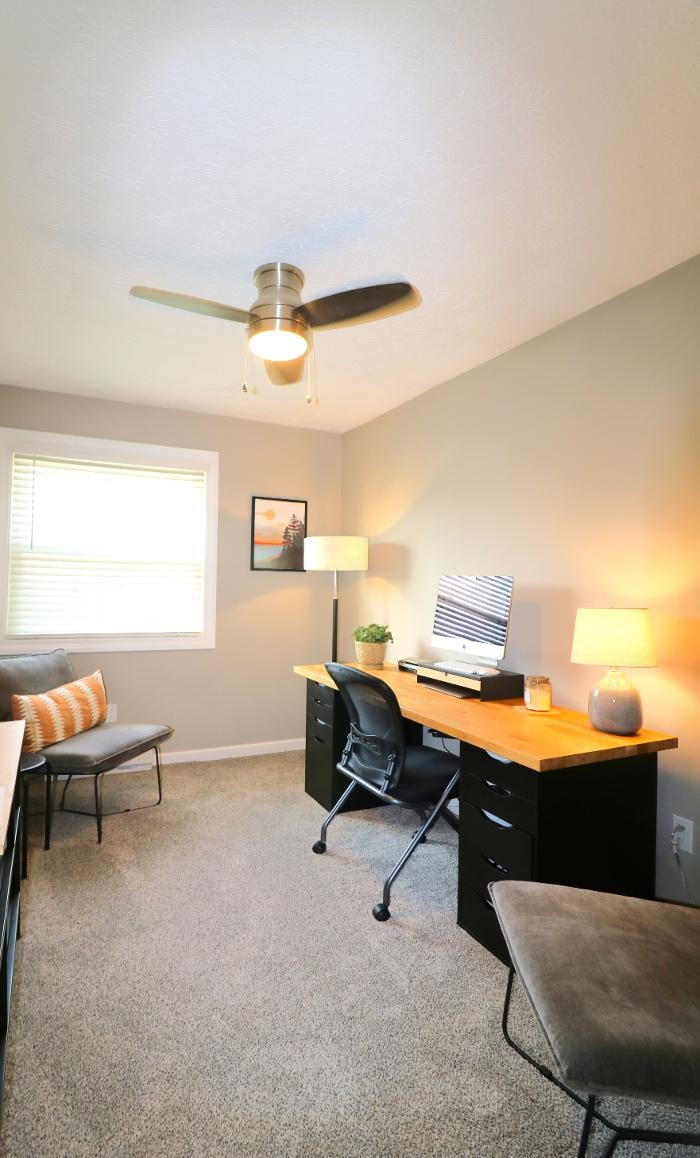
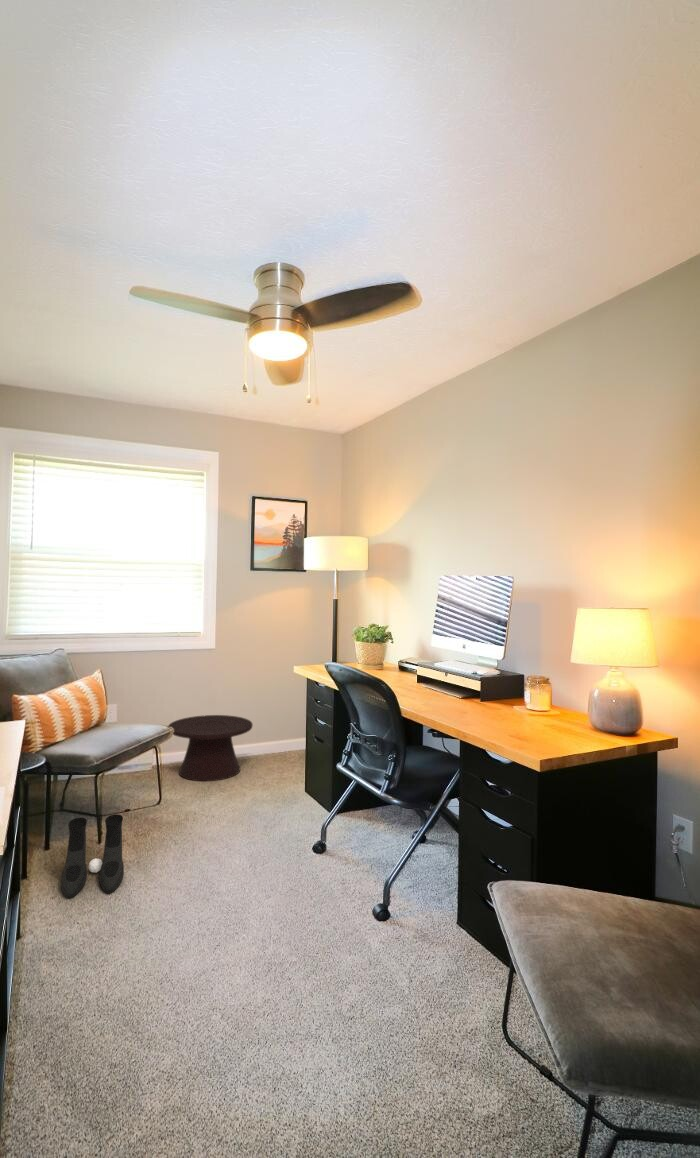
+ side table (210, 747)
+ boots (95, 858)
